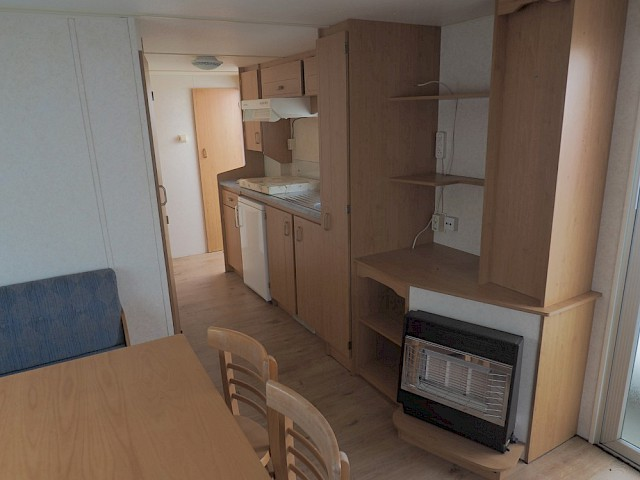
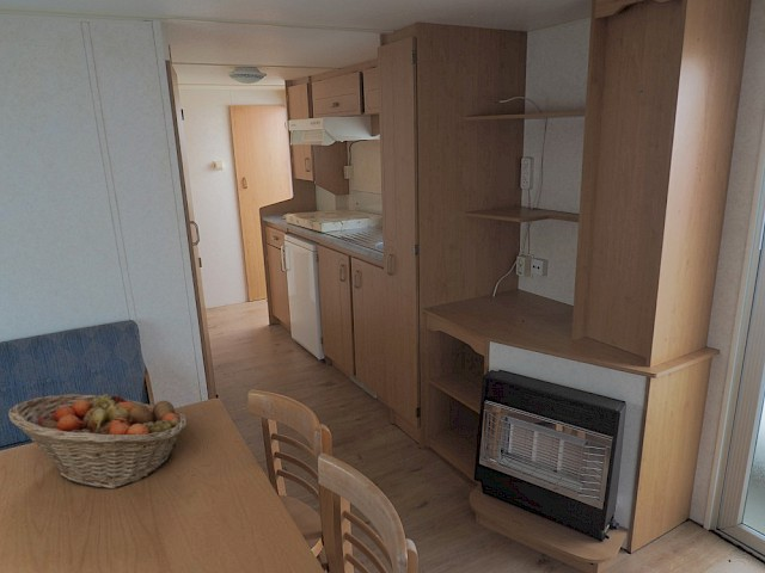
+ fruit basket (103, 427)
